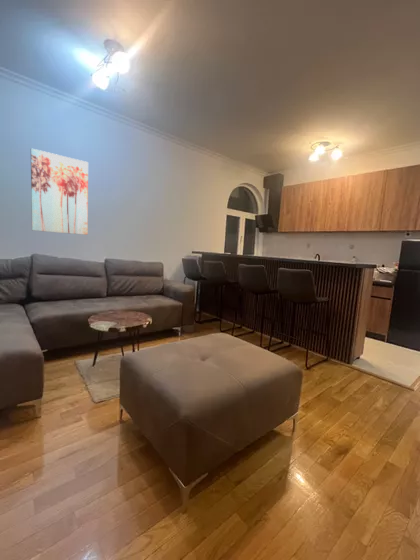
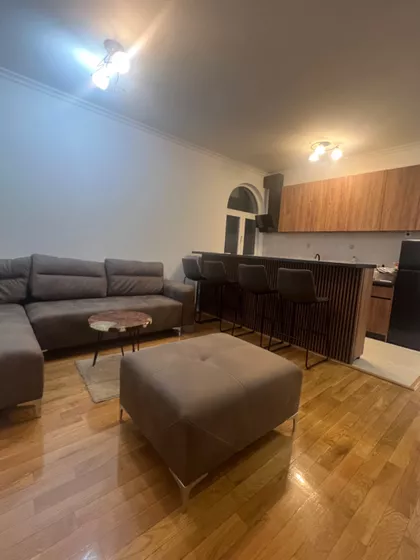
- wall art (61, 194)
